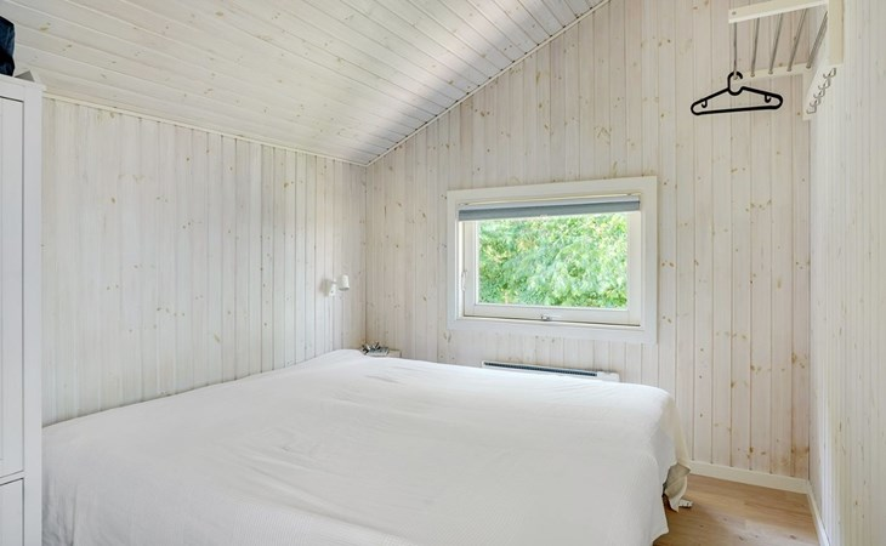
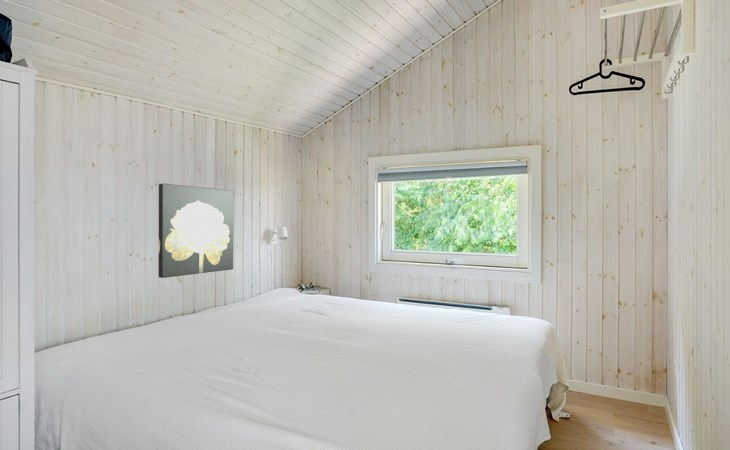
+ wall art (198, 230)
